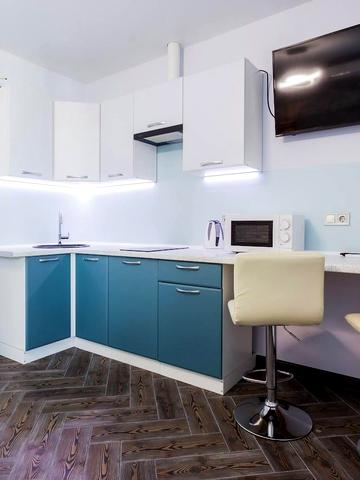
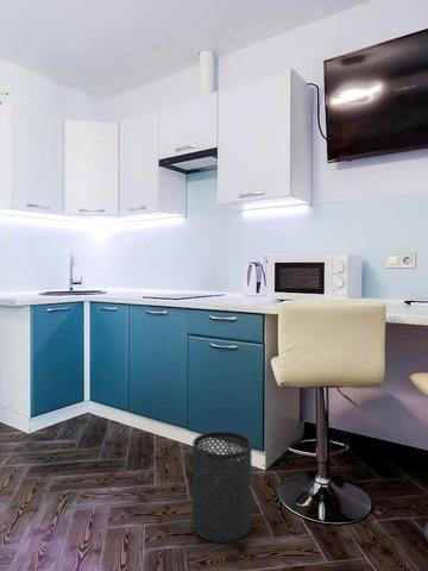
+ trash can (221, 483)
